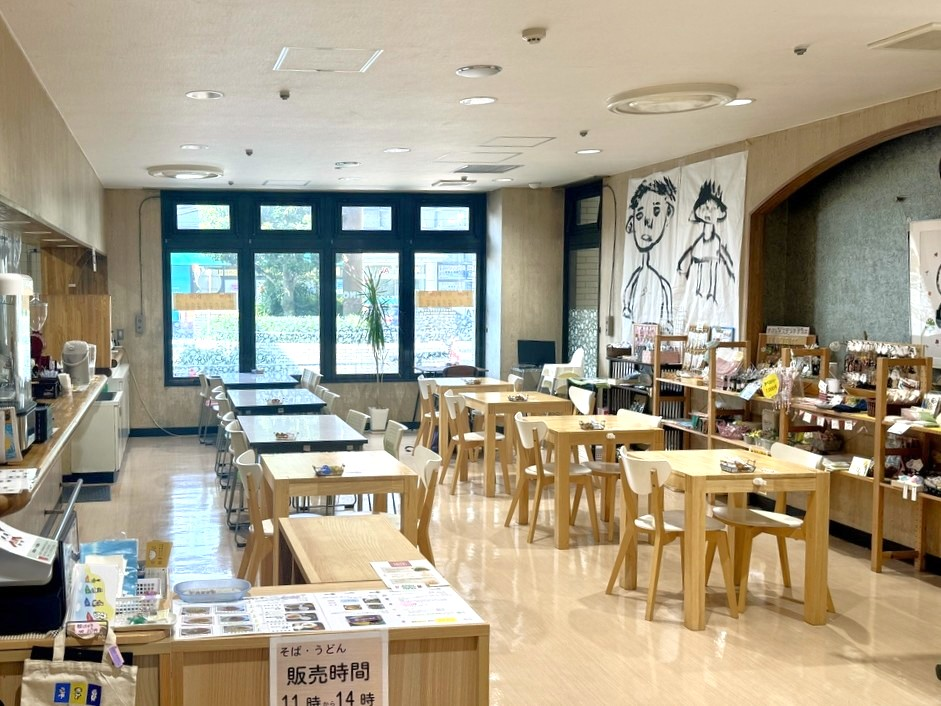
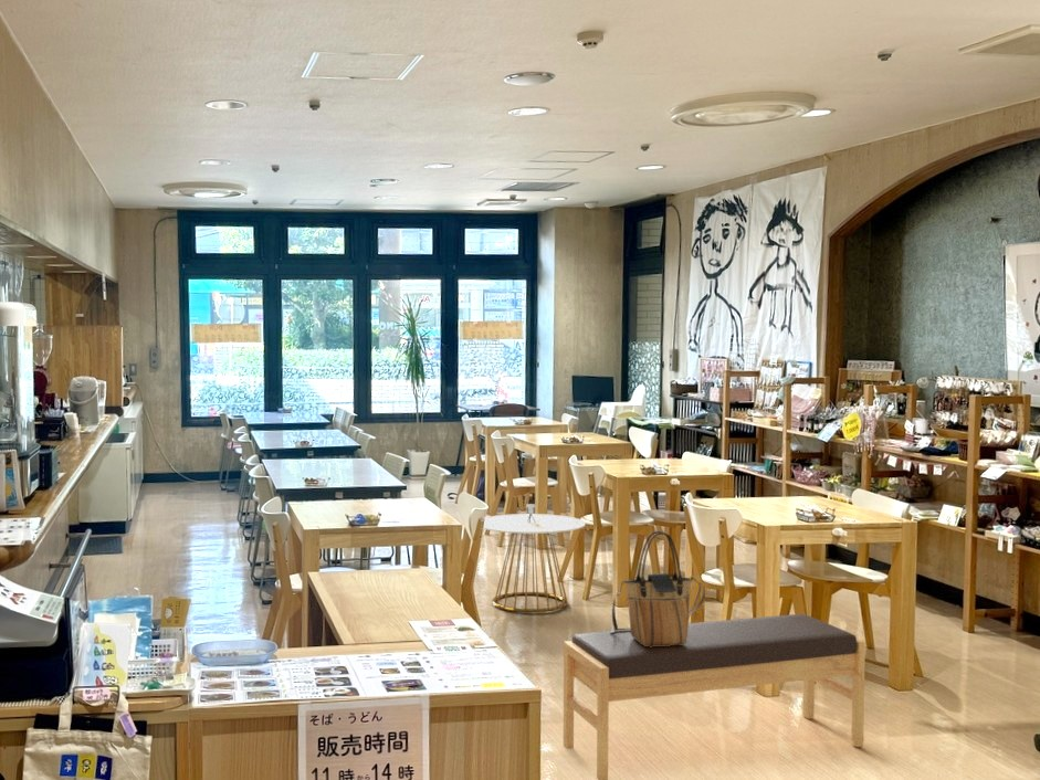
+ tote bag (656, 583)
+ bench (714, 689)
+ side table (527, 554)
